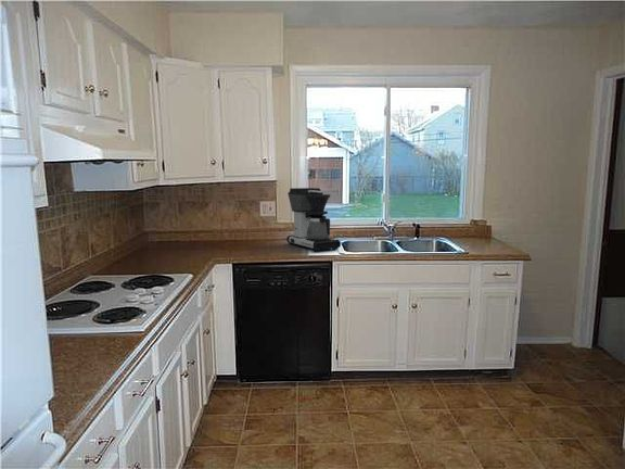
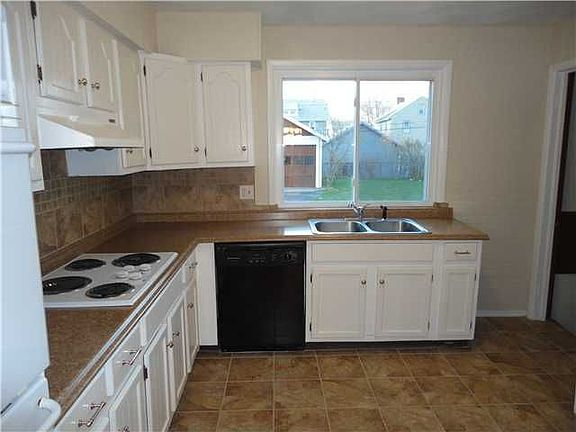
- coffee maker (312, 217)
